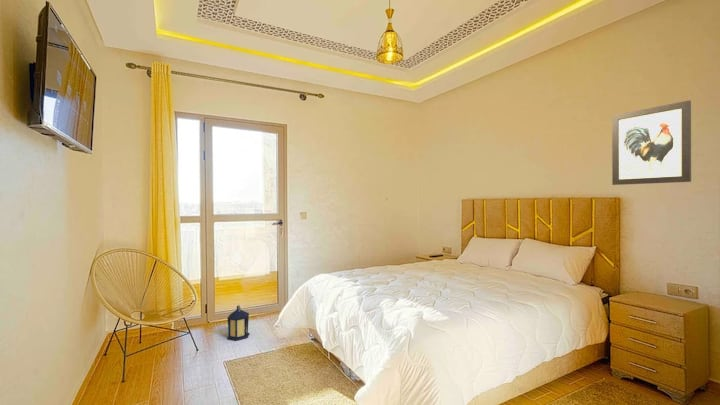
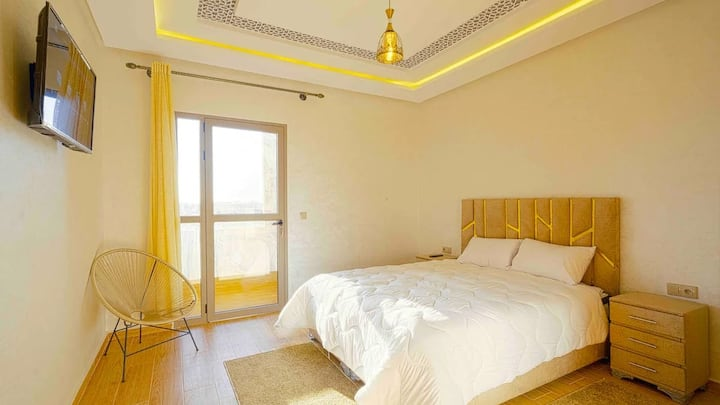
- lantern (238, 320)
- wall art (648, 146)
